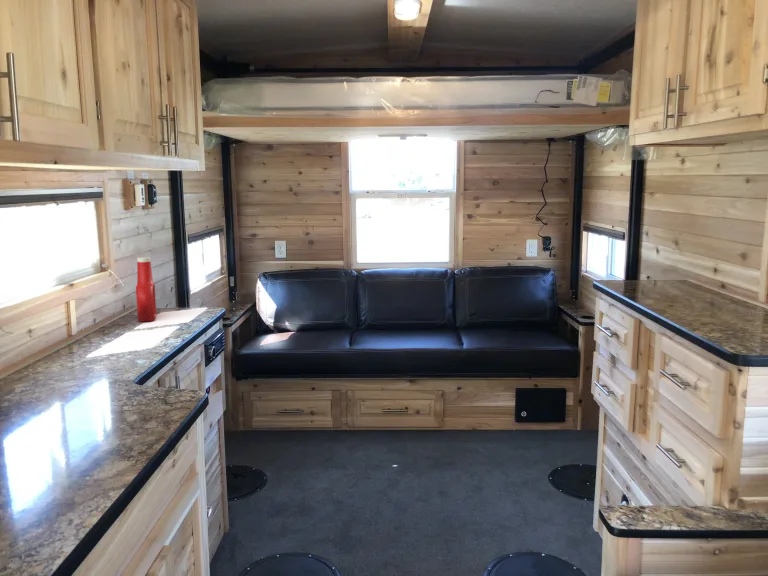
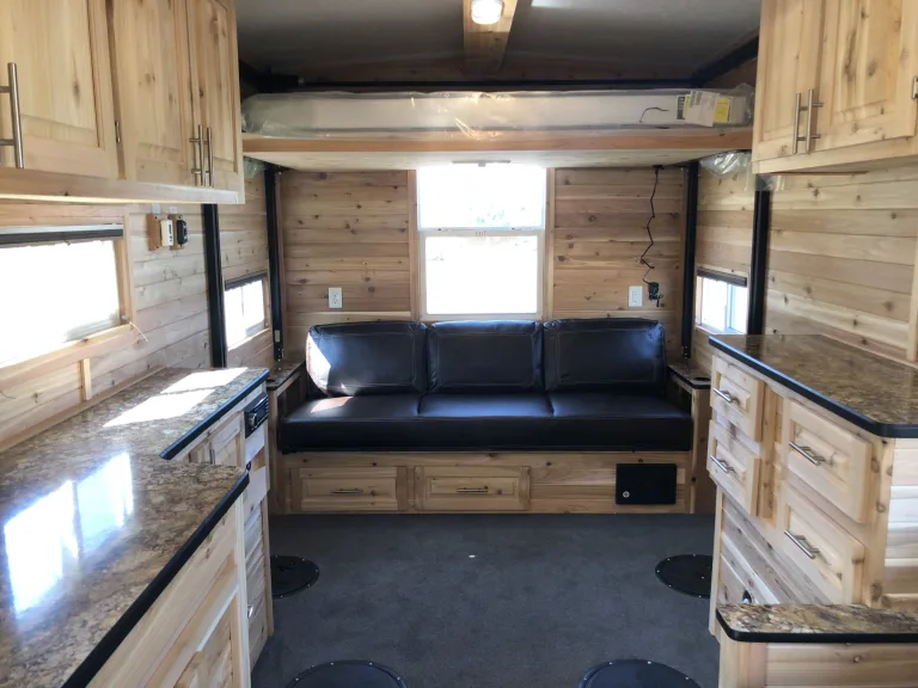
- soap bottle (145, 288)
